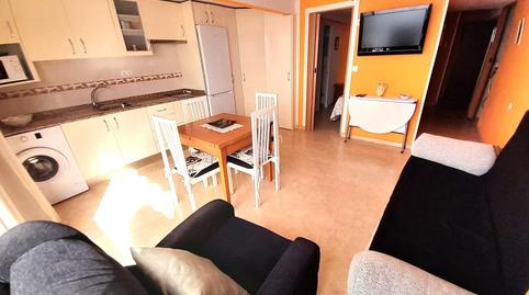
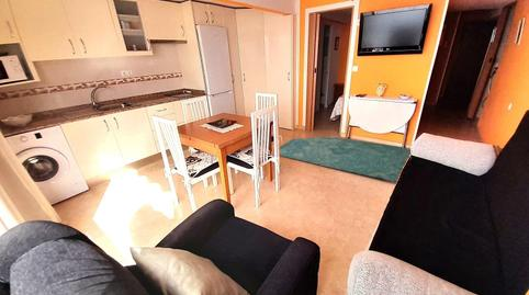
+ rug (340, 150)
